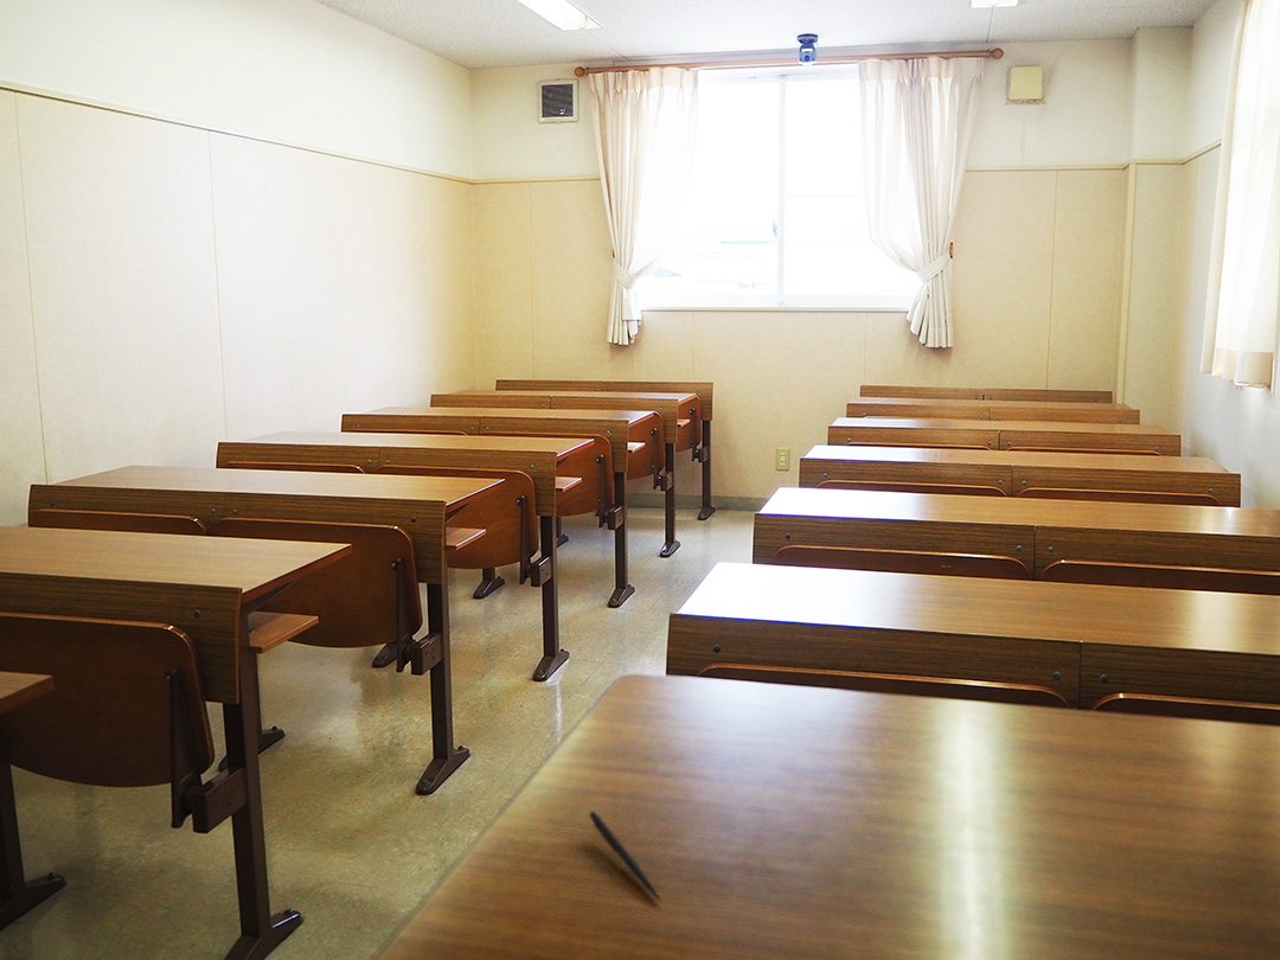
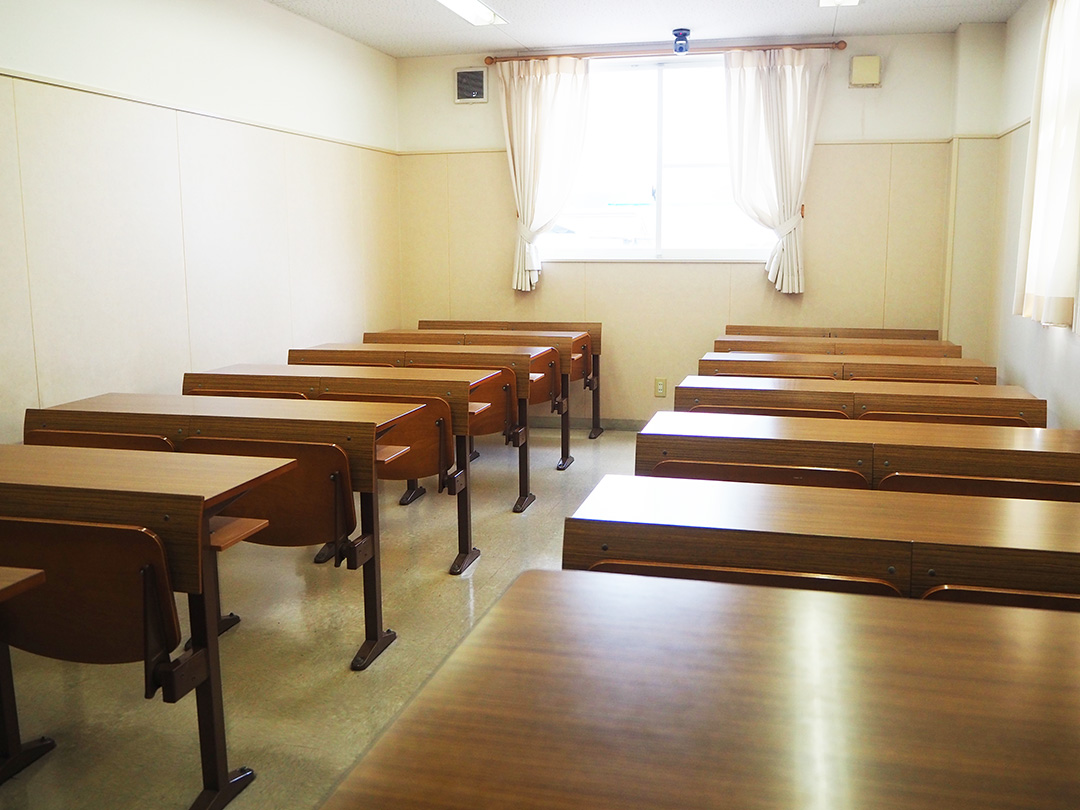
- pen (622, 852)
